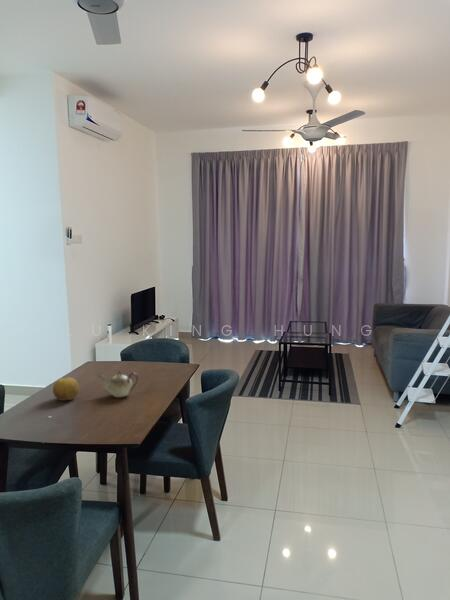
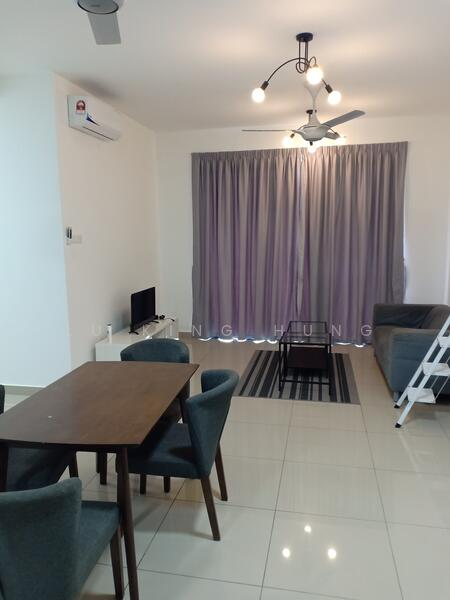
- fruit (65, 388)
- teapot (118, 382)
